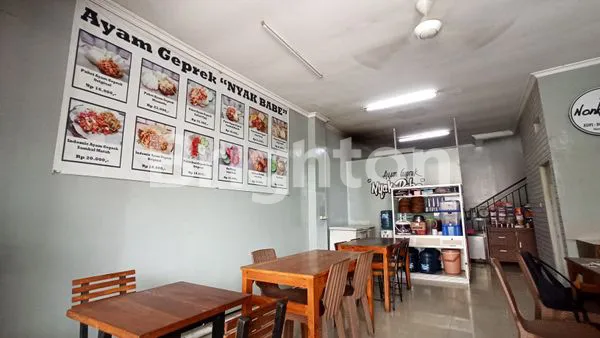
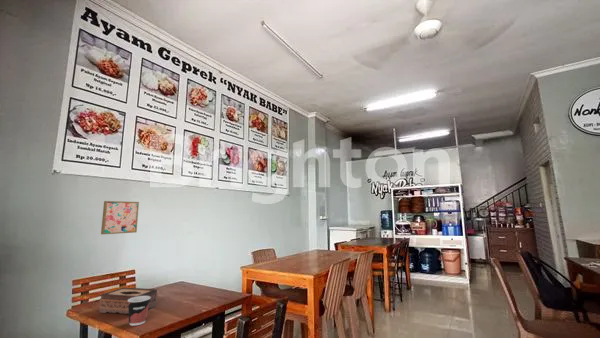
+ wall art (120, 217)
+ cup (138, 310)
+ tissue box (127, 300)
